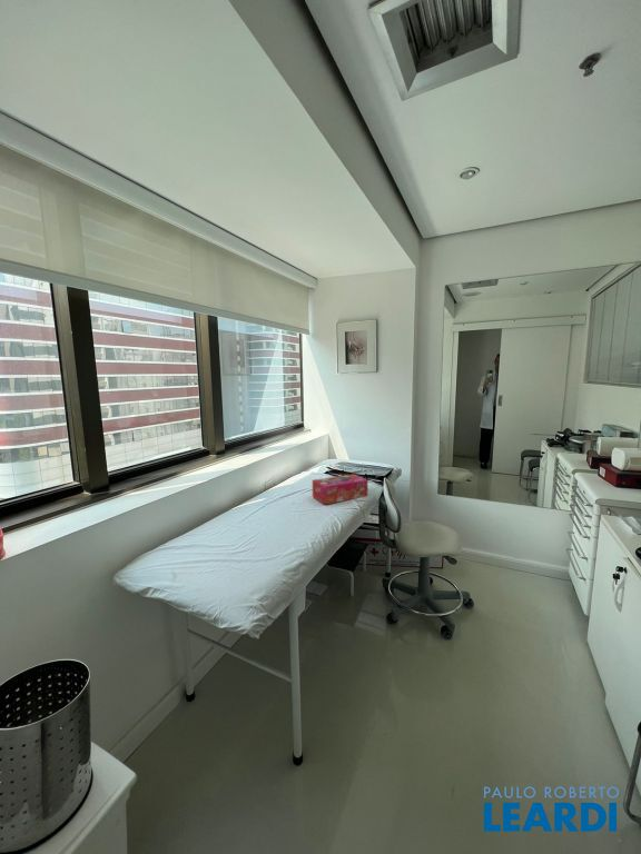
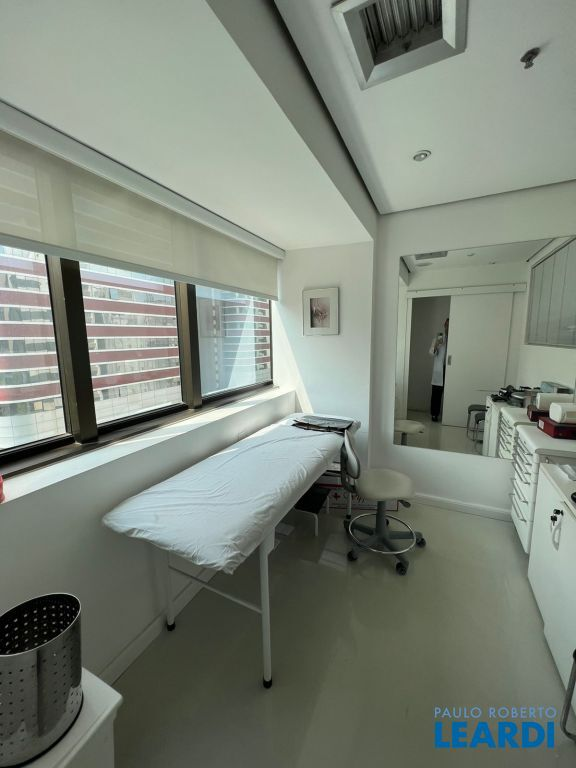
- tissue box (339, 488)
